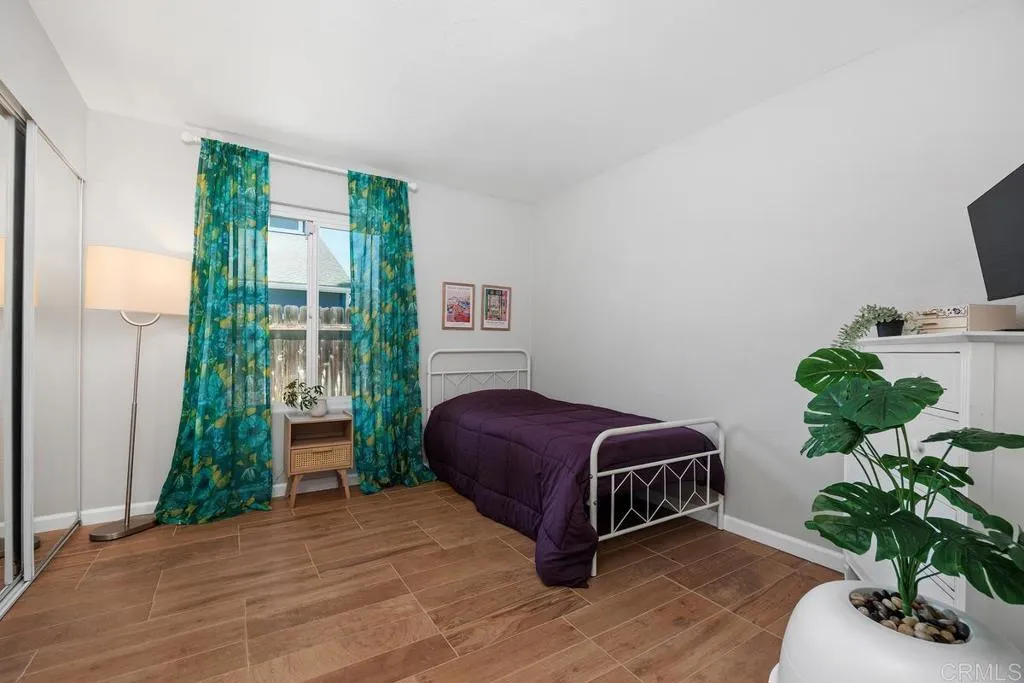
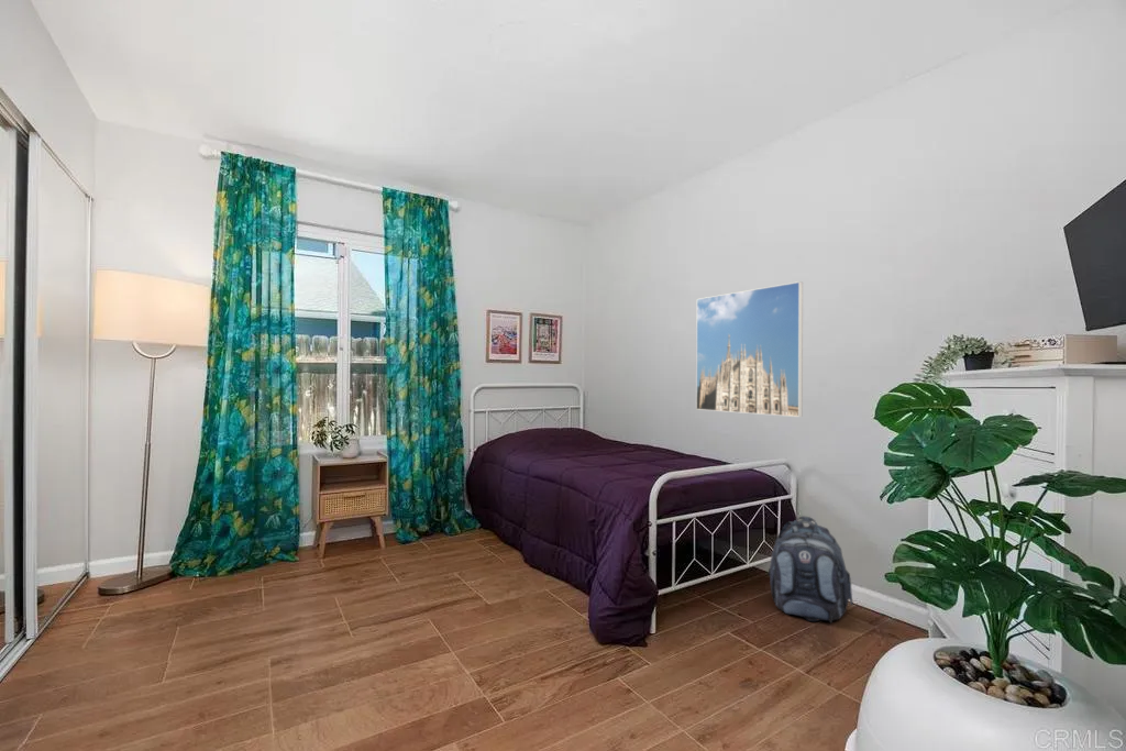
+ backpack (808, 562)
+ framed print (743, 352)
